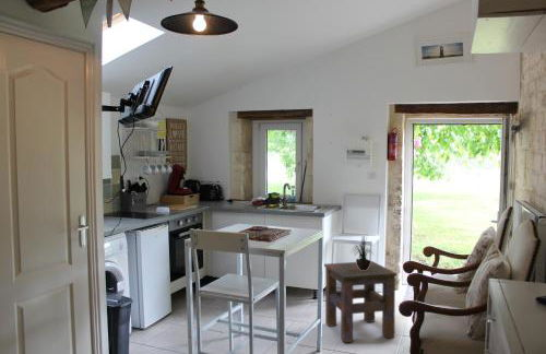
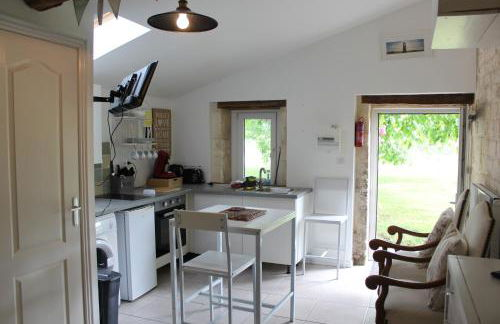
- side table (358, 297)
- potted plant (361, 246)
